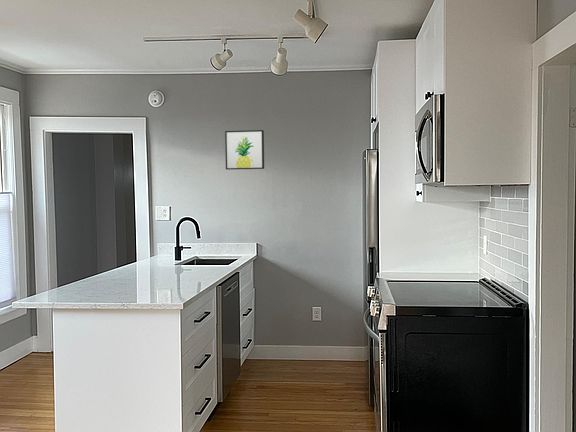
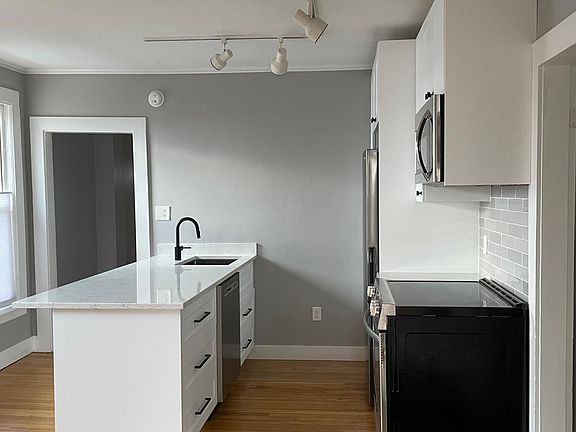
- wall art (244, 149)
